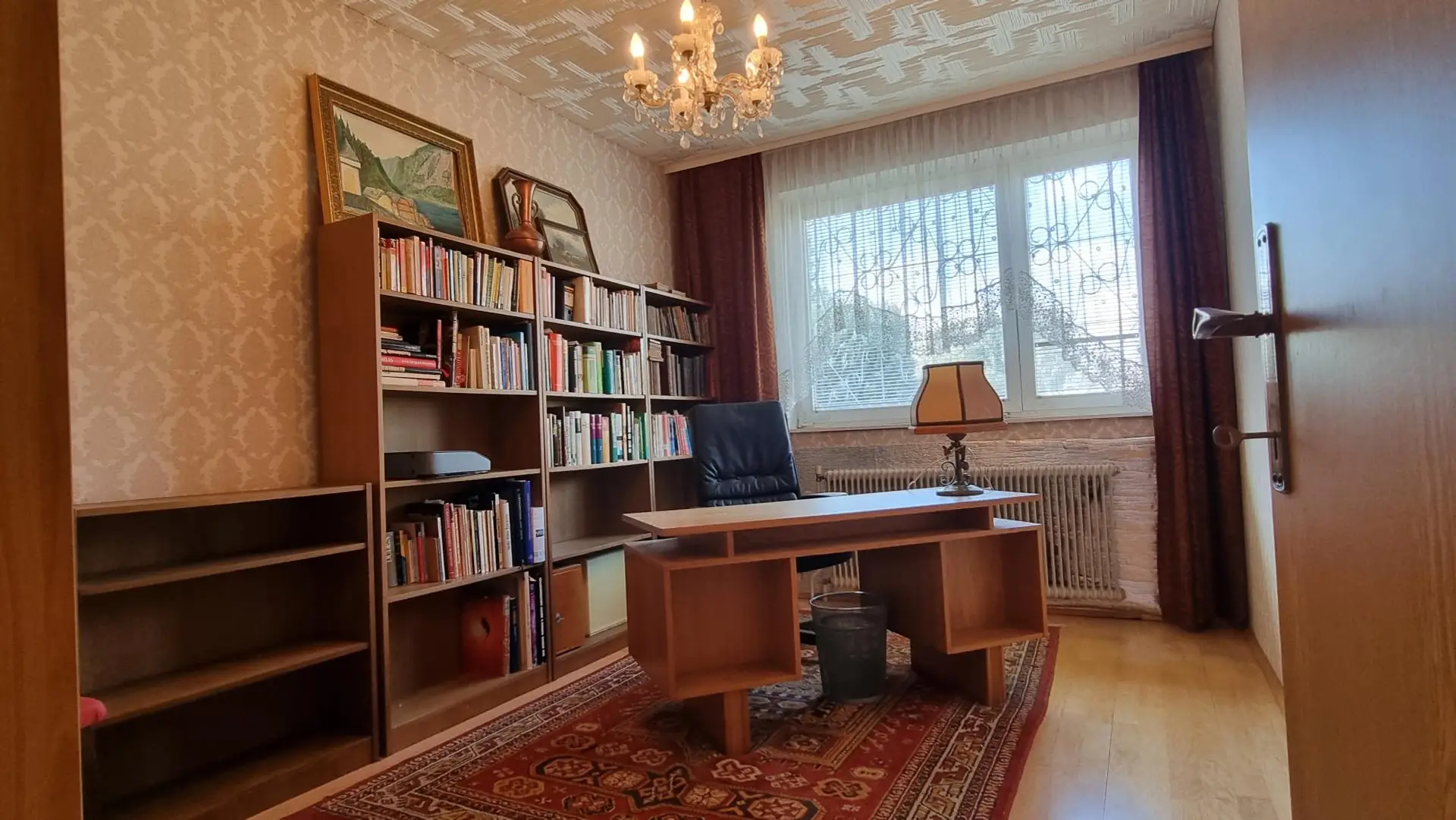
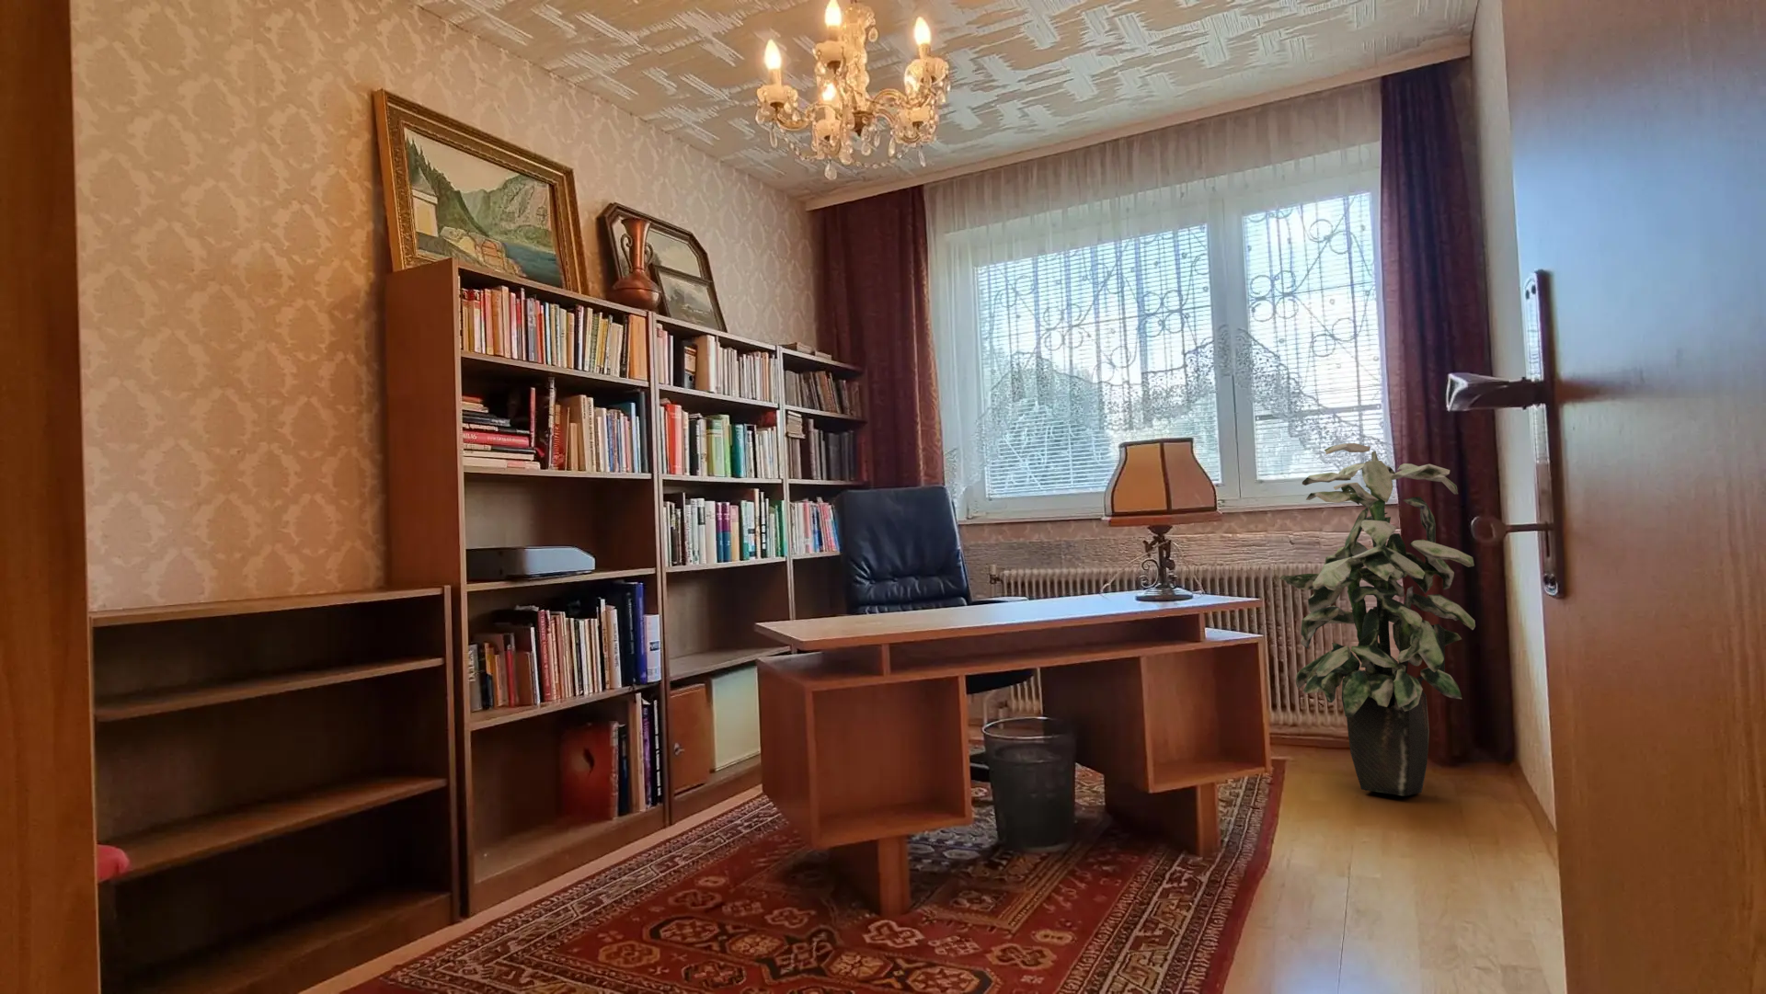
+ indoor plant (1372, 615)
